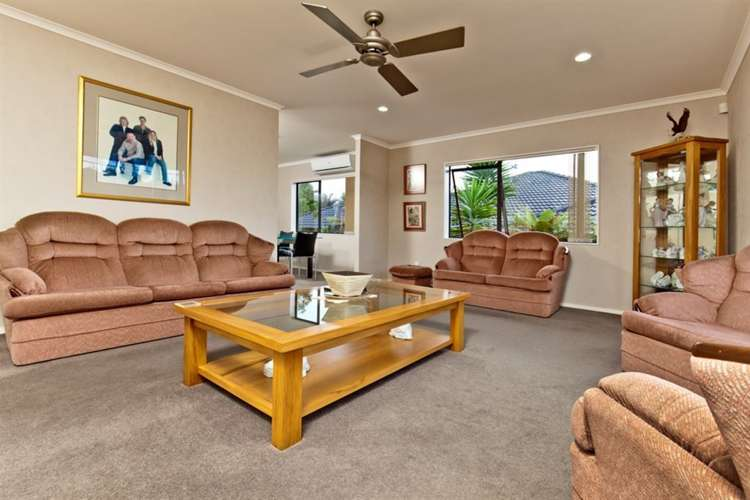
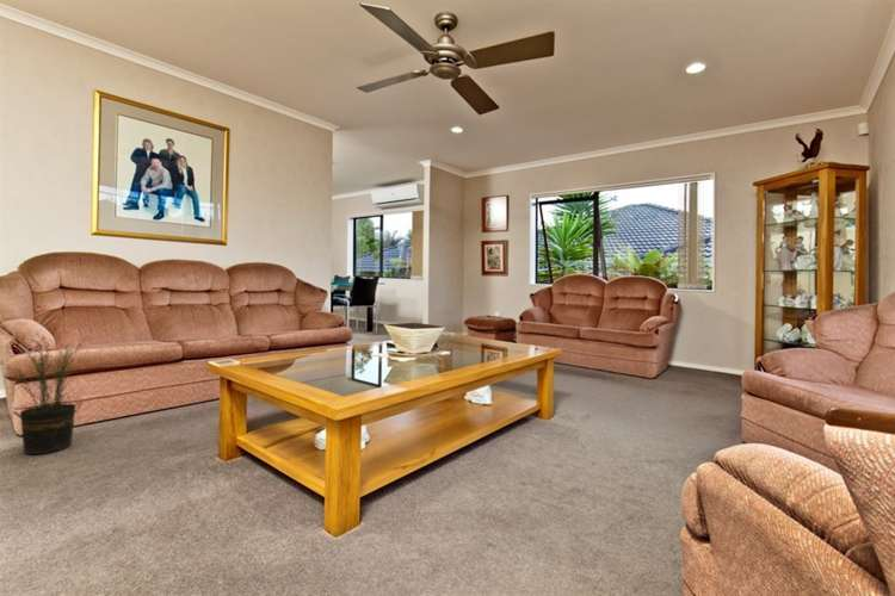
+ potted plant (45, 389)
